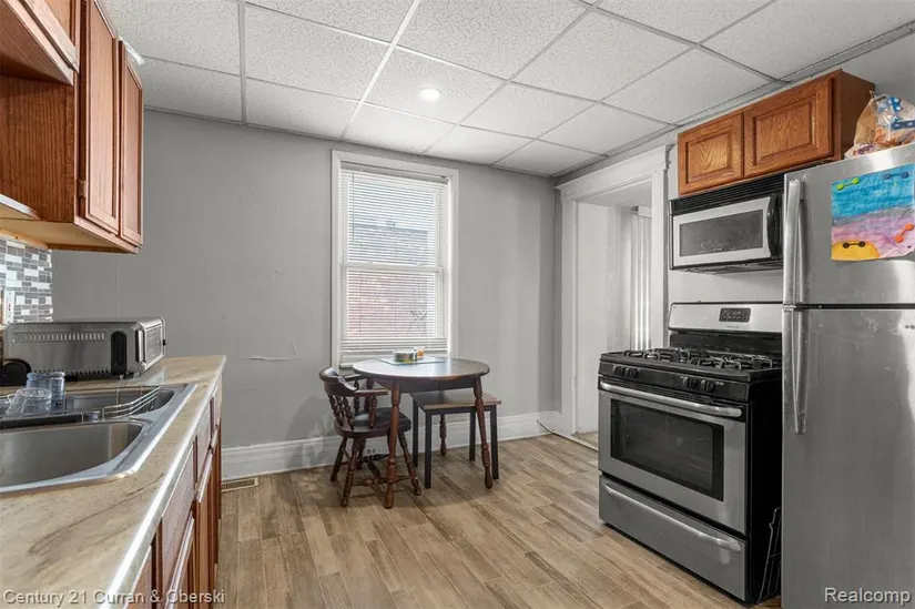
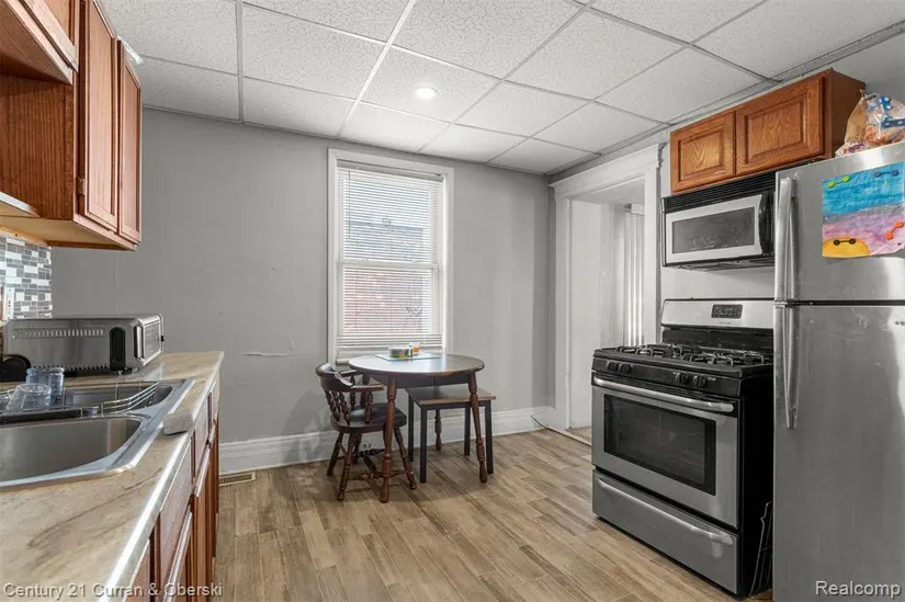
+ soap bar (178, 419)
